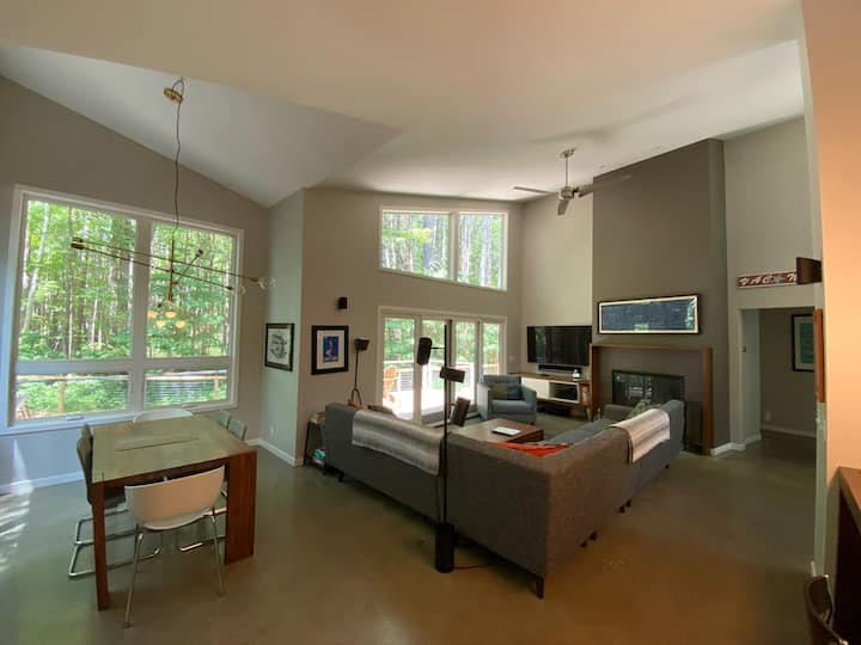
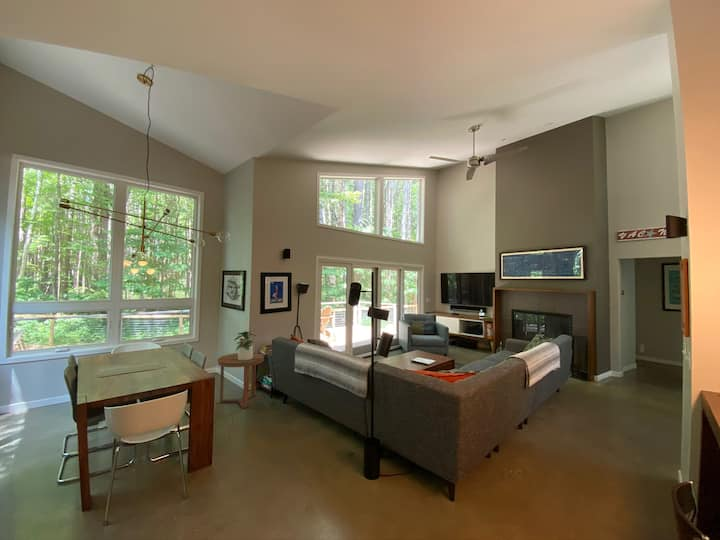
+ side table (244, 379)
+ potted plant (245, 344)
